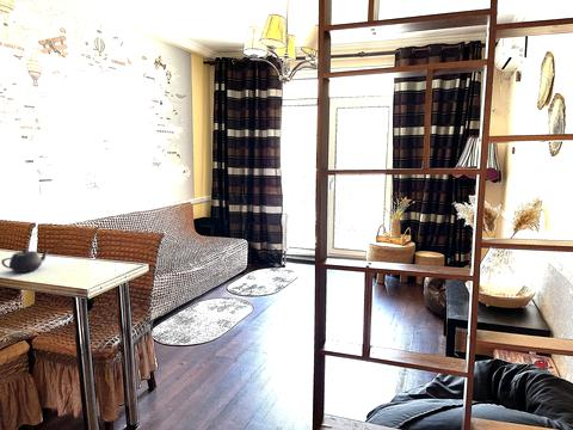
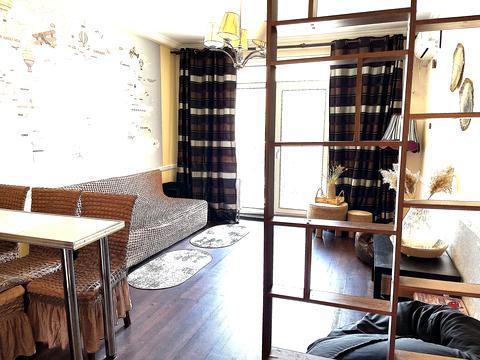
- teapot (26, 259)
